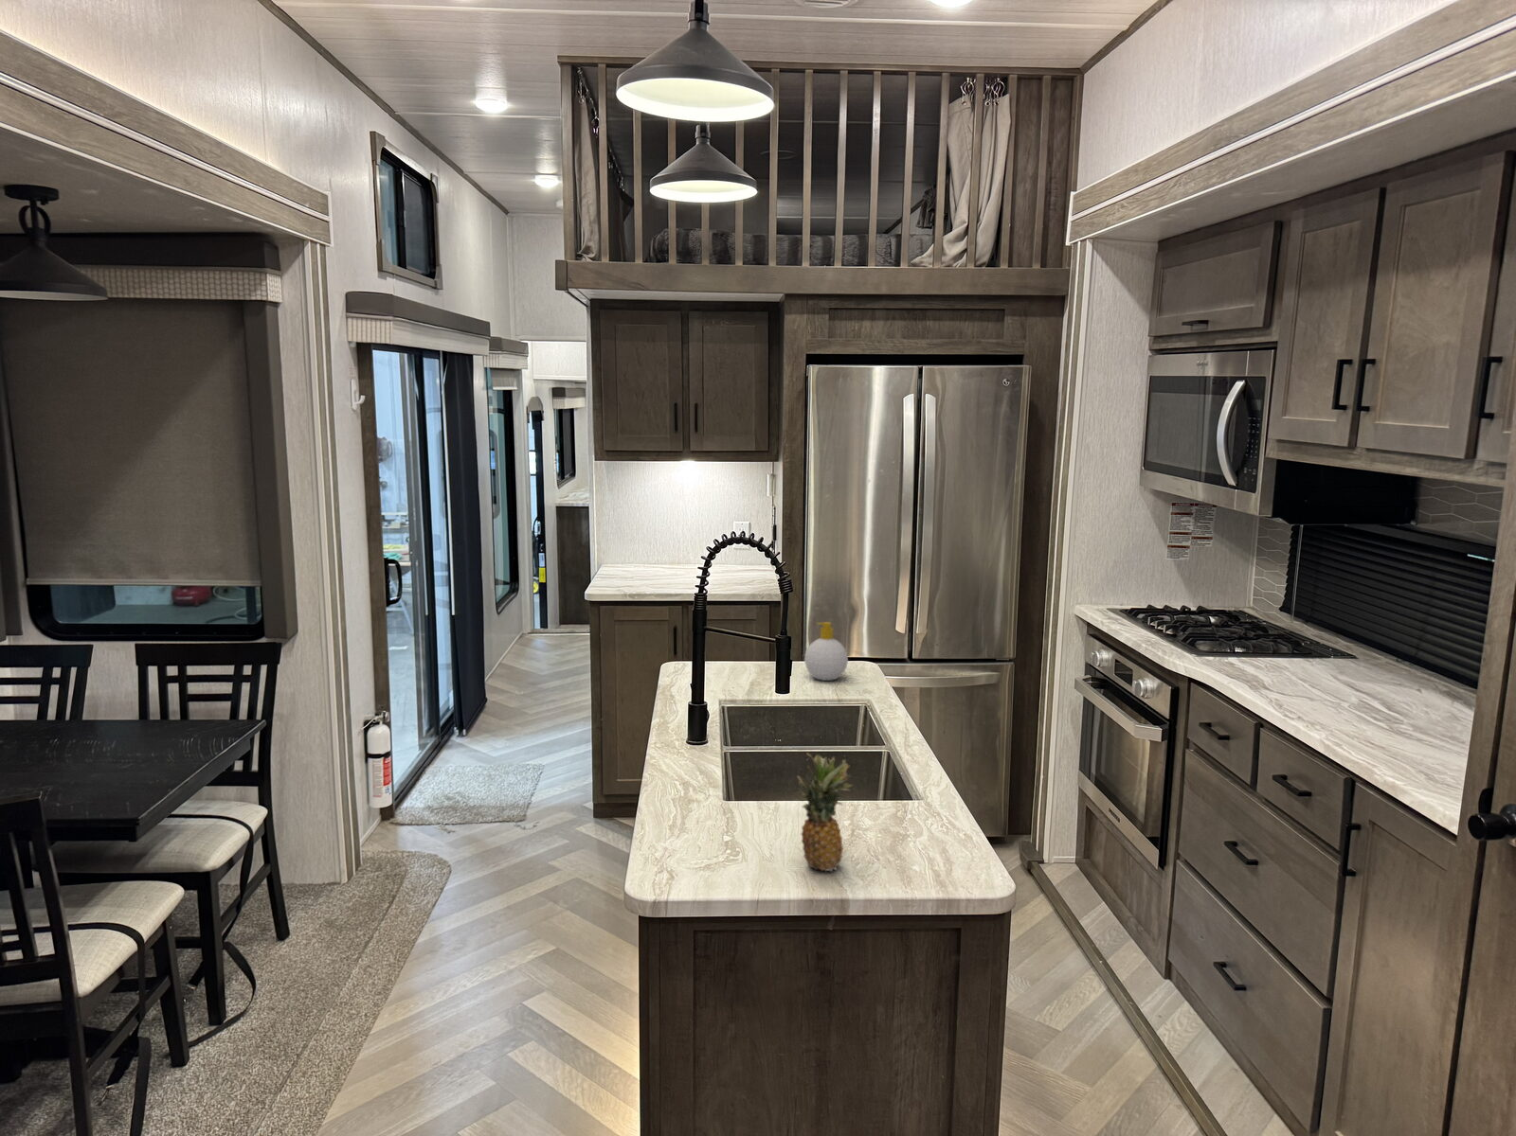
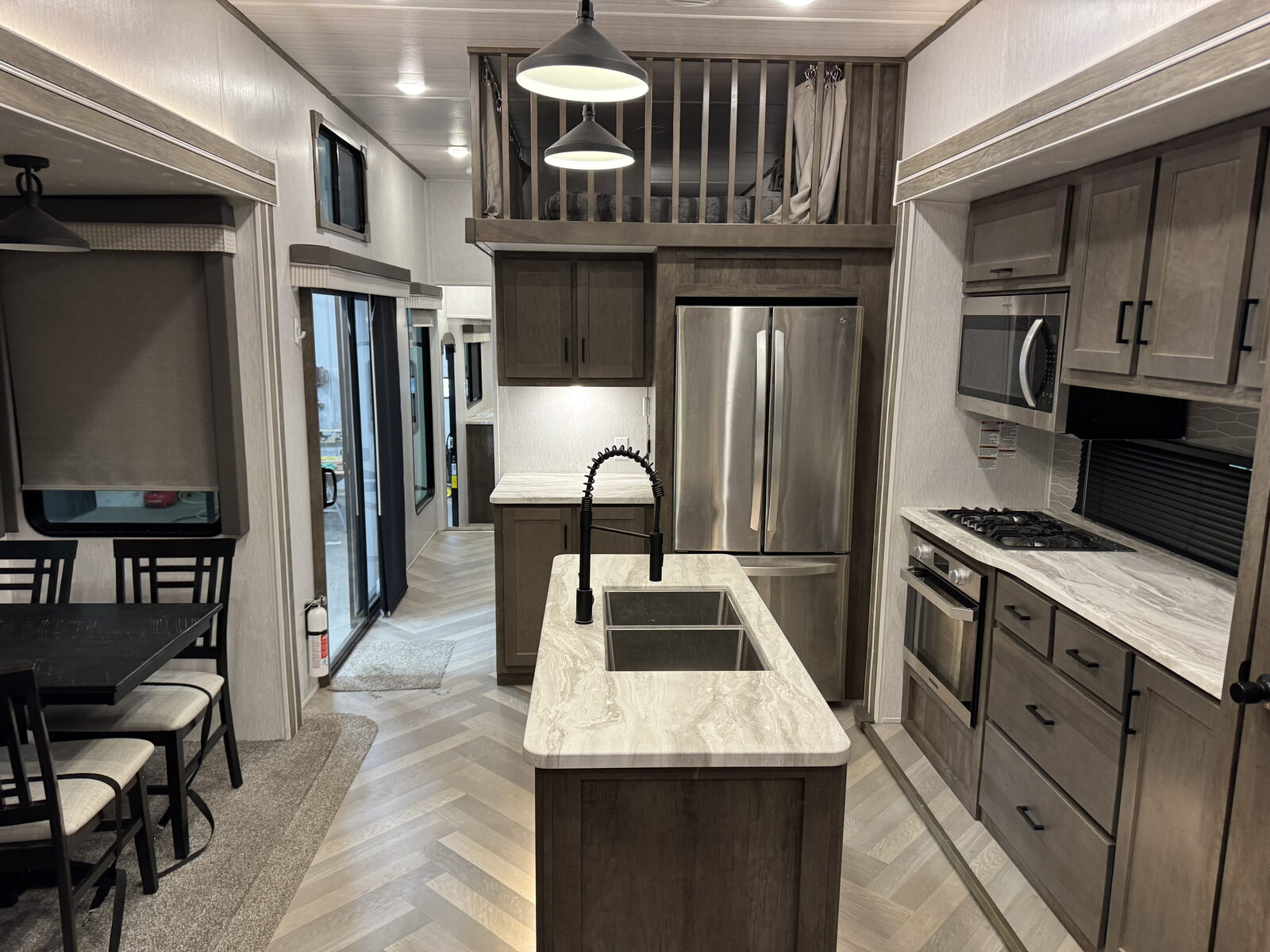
- fruit (827, 813)
- soap bottle (826, 650)
